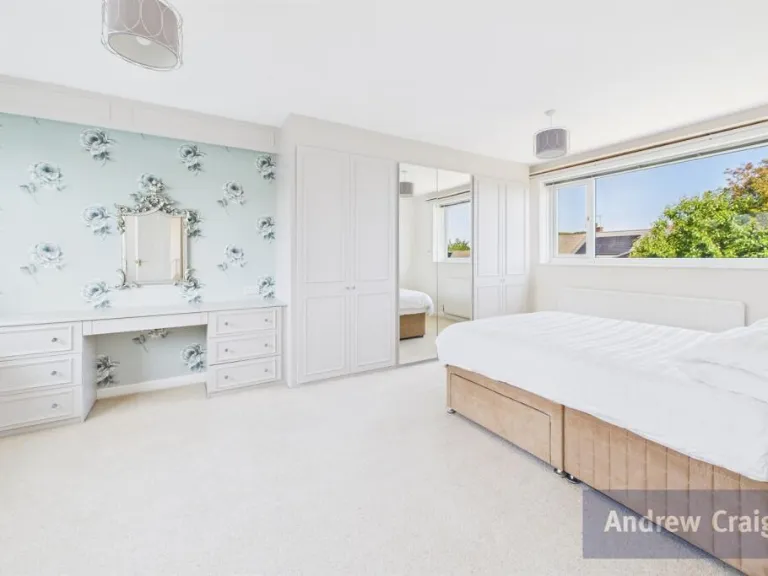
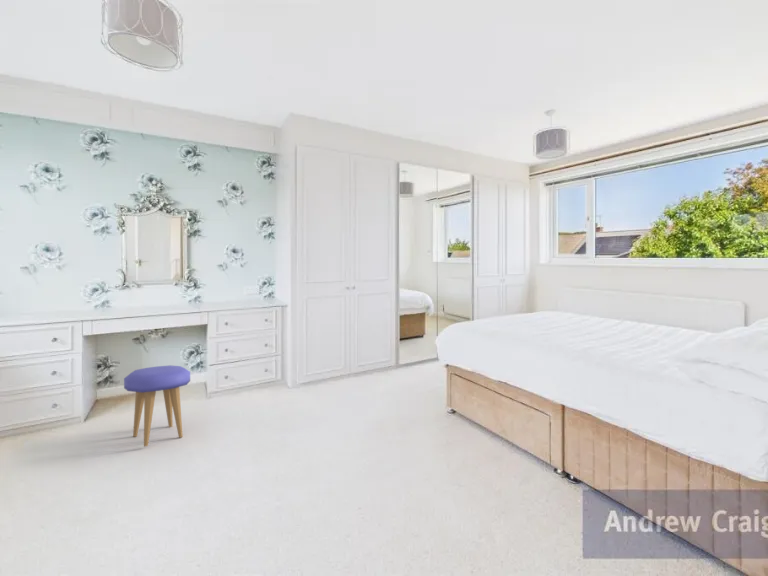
+ stool (154, 400)
